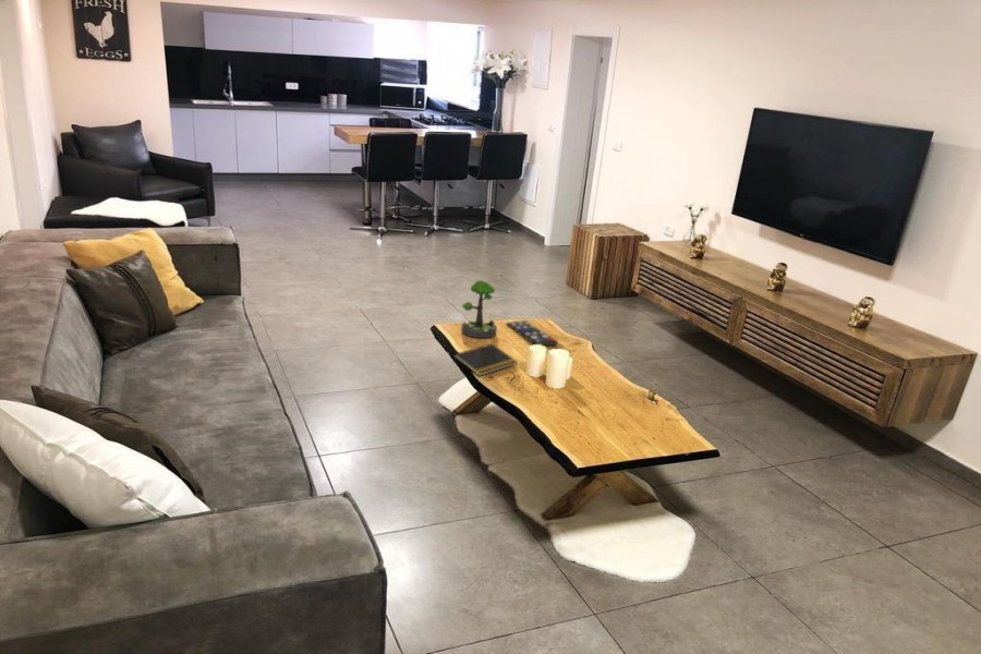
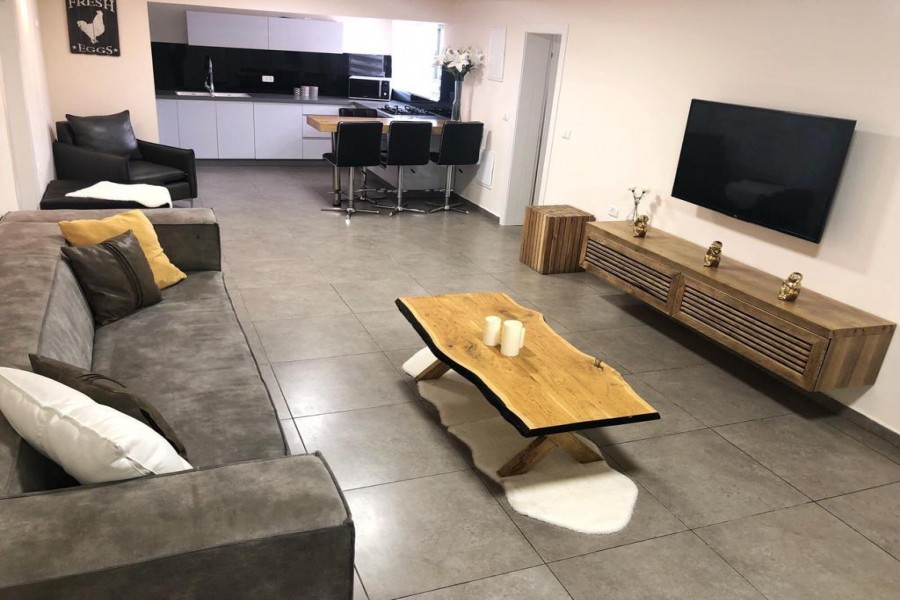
- notepad (485, 359)
- remote control (531, 332)
- plant (480, 306)
